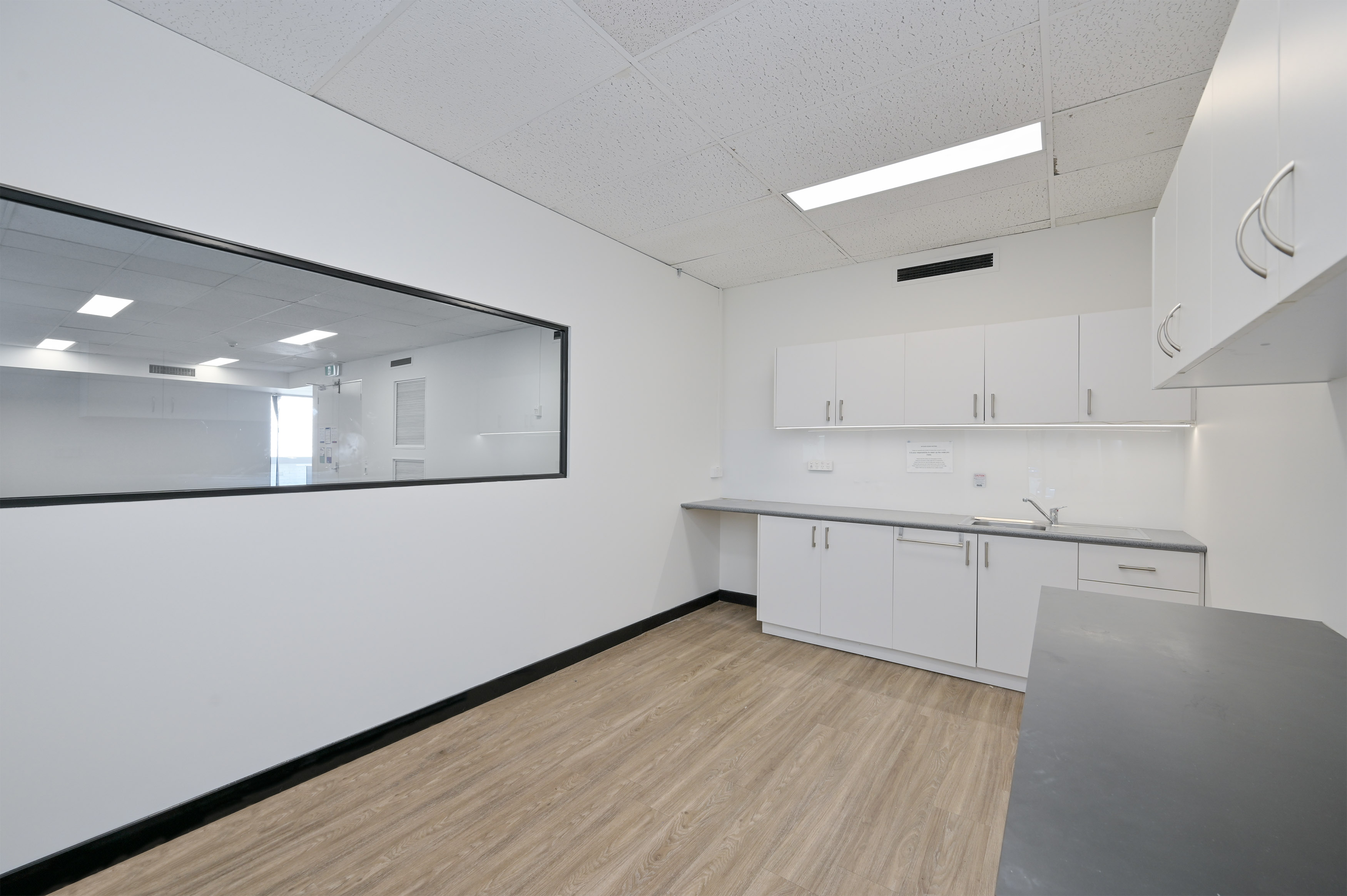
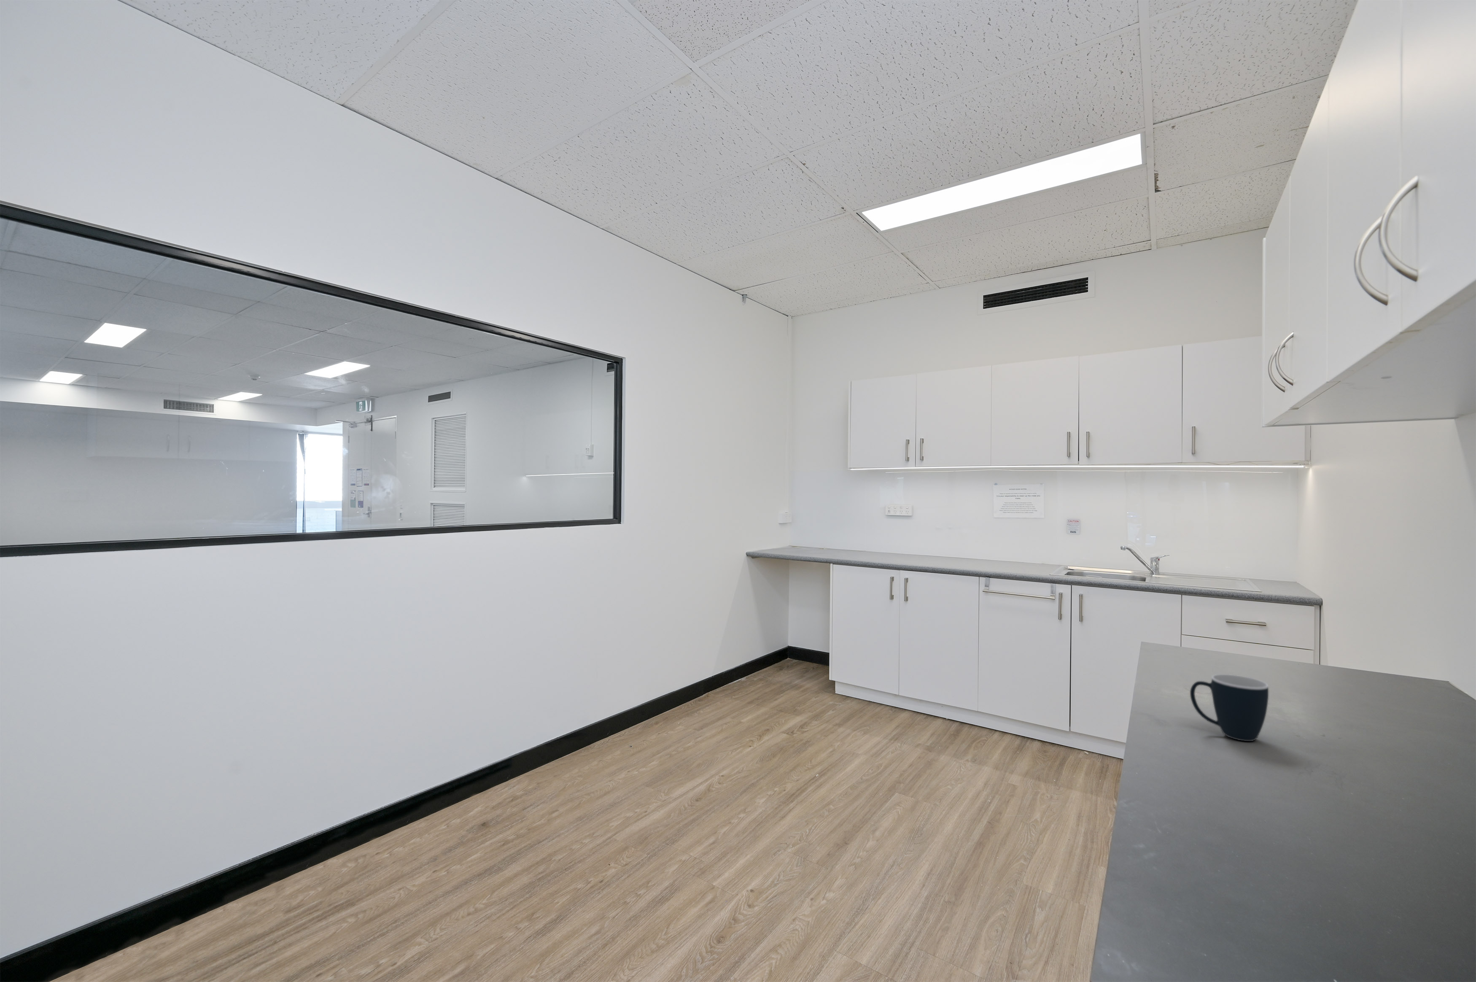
+ mug (1227, 707)
